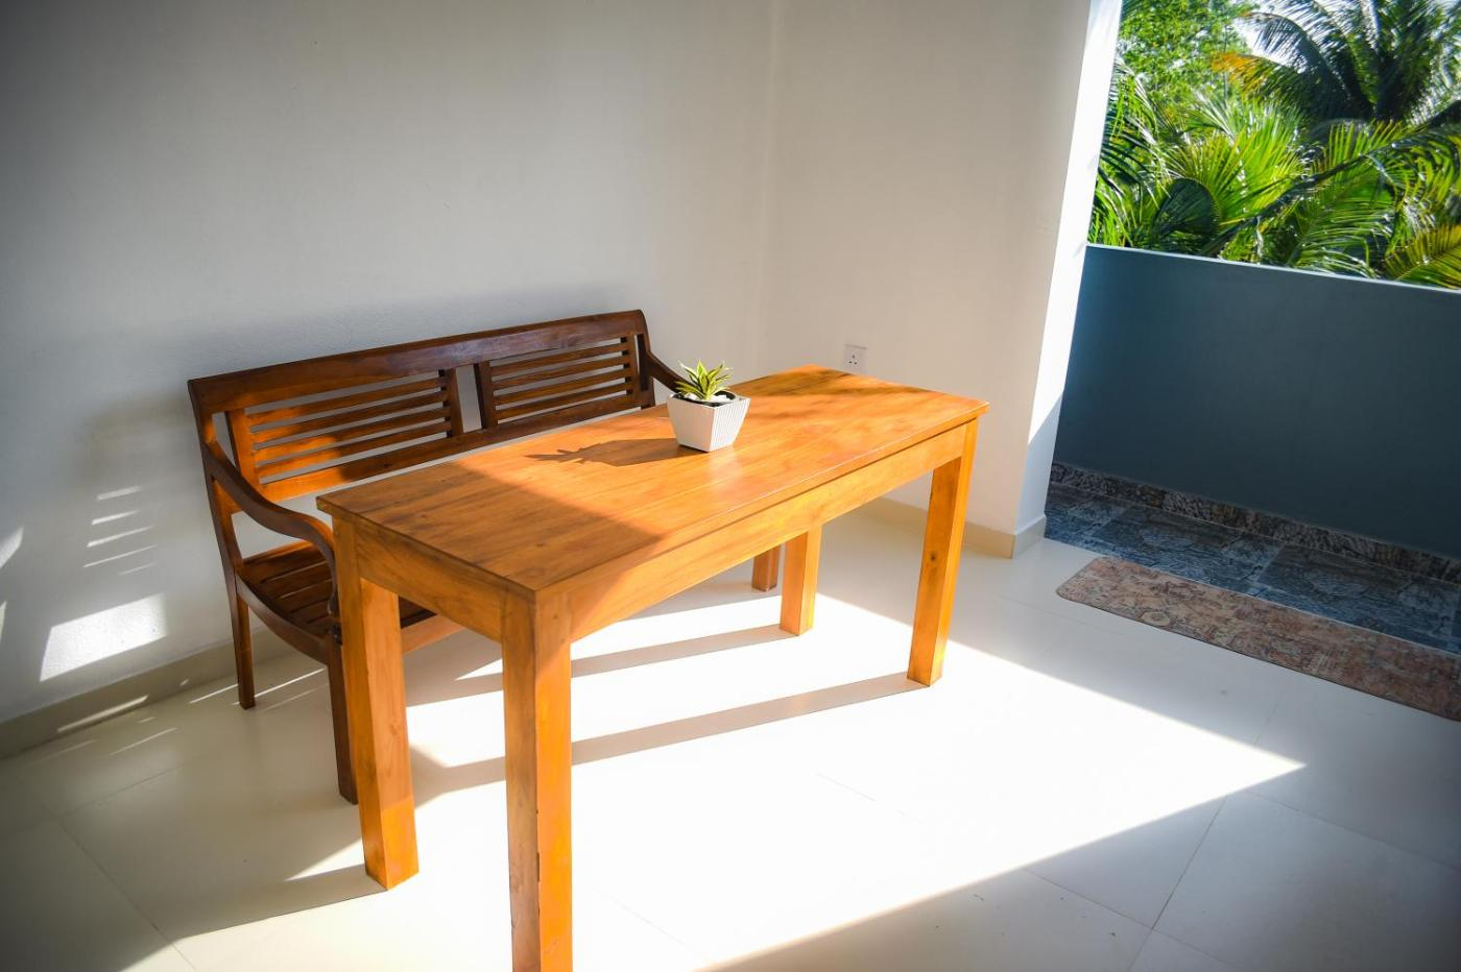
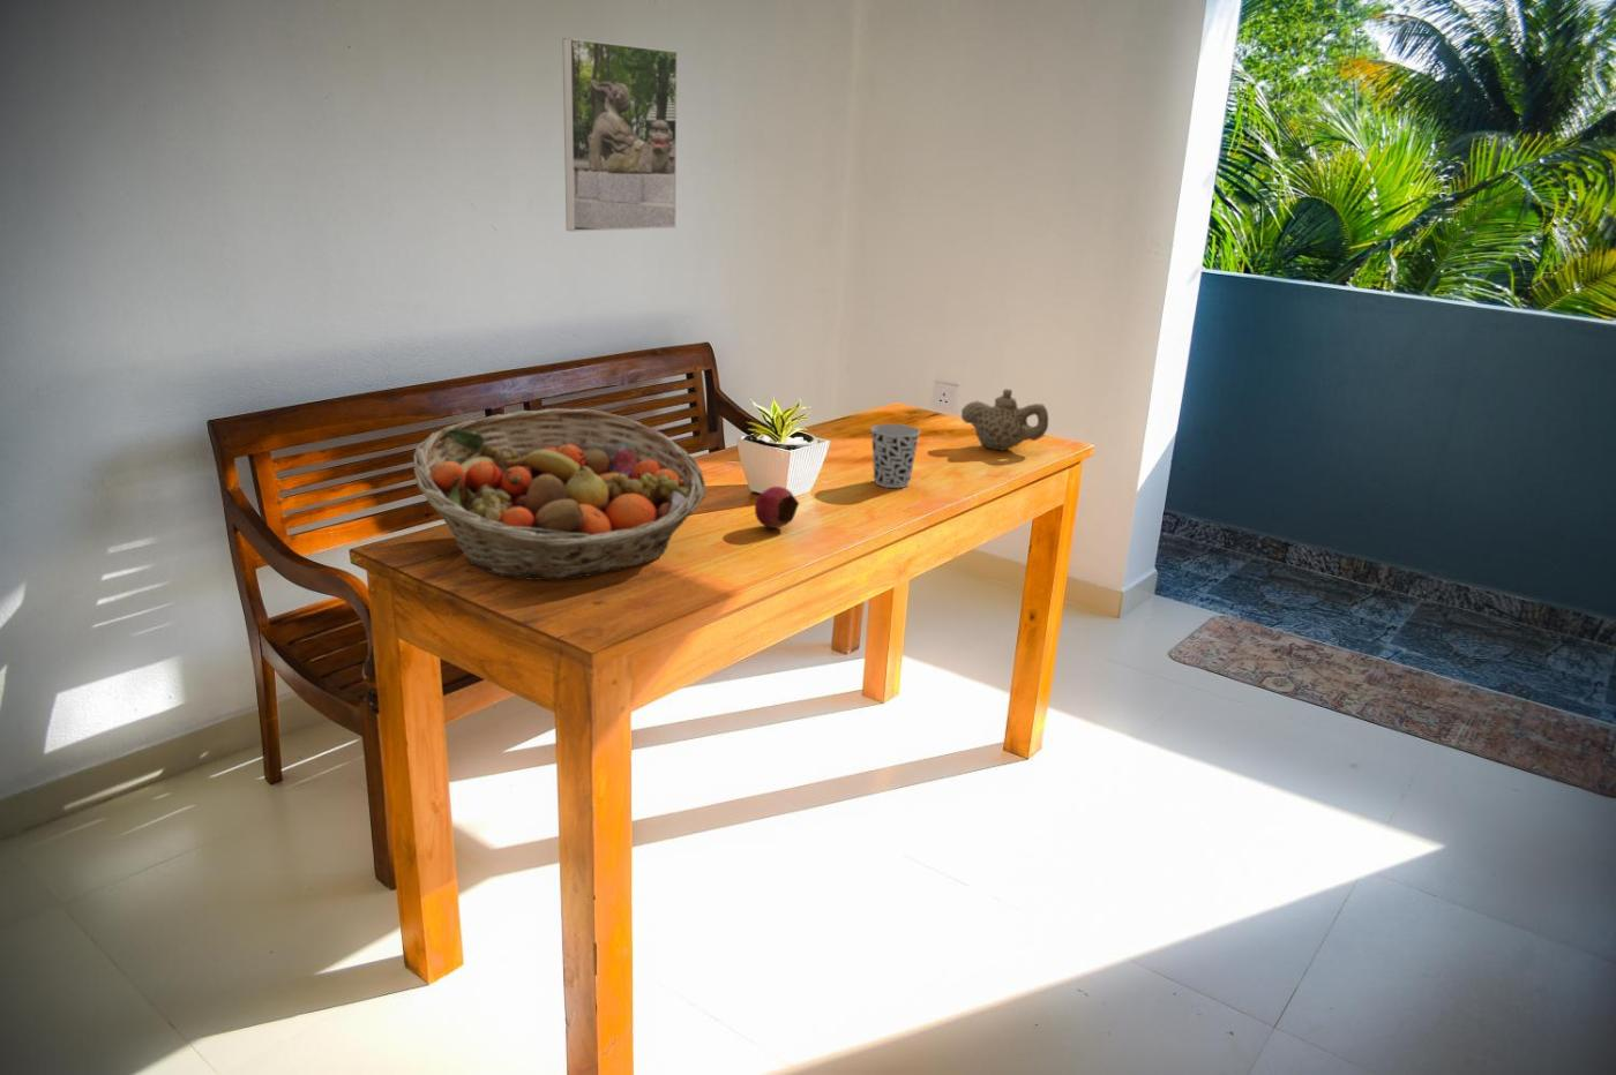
+ fruit basket (563, 491)
+ teapot (1004, 419)
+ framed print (622, 138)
+ cup (893, 456)
+ apple (777, 508)
